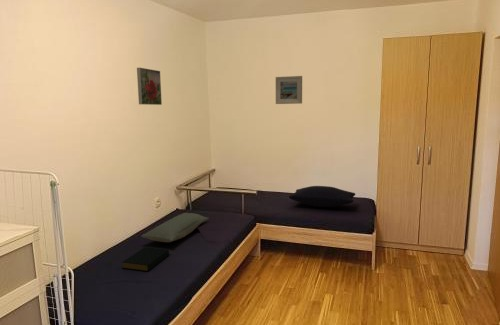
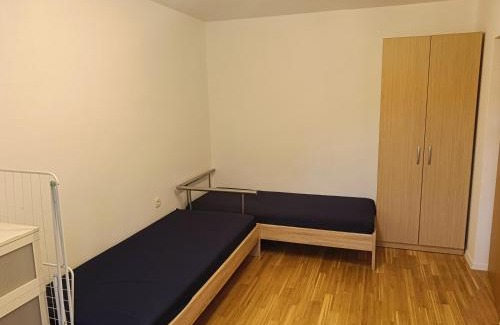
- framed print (288, 90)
- pillow (322, 196)
- pillow (177, 226)
- hardback book (146, 258)
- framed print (149, 87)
